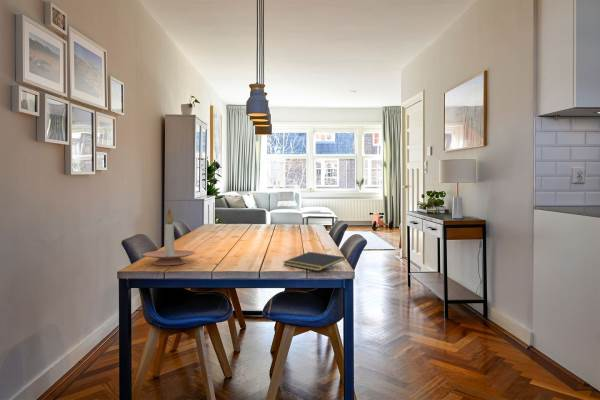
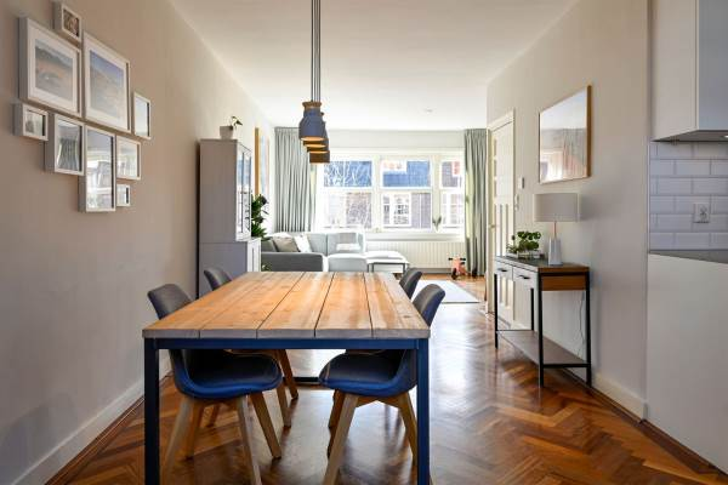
- notepad (313, 260)
- candle holder (169, 235)
